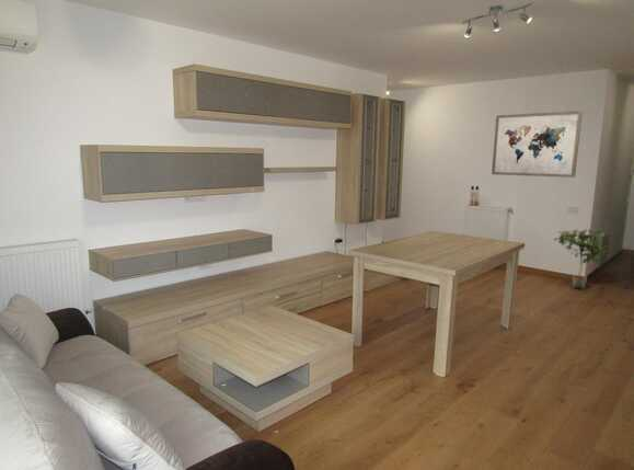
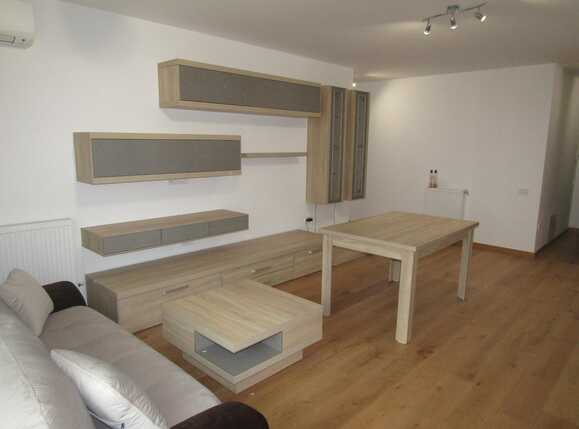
- wall art (533, 145)
- potted plant (580, 259)
